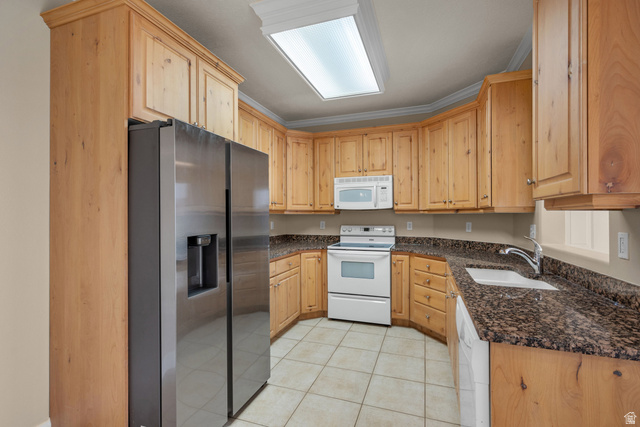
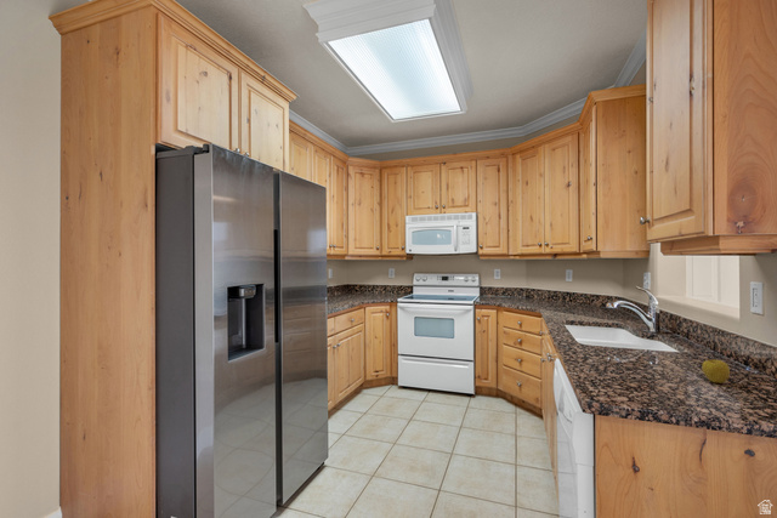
+ apple (715, 370)
